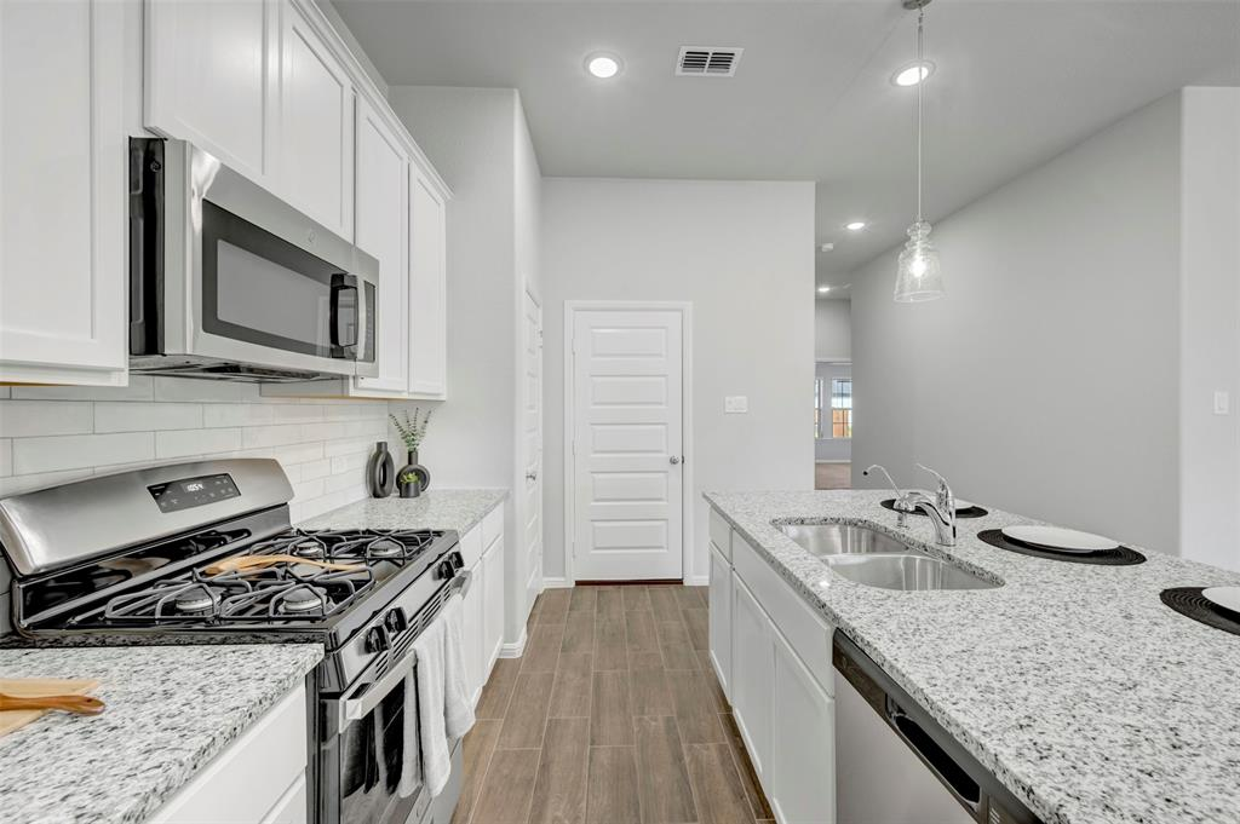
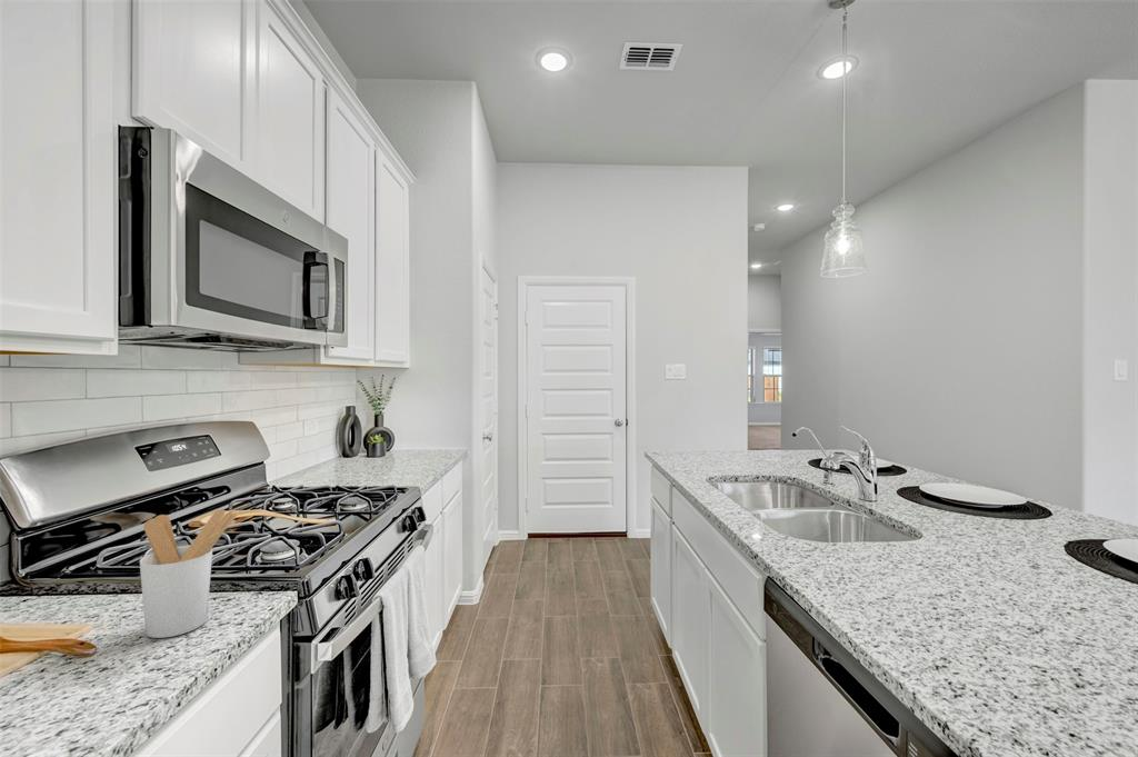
+ utensil holder (192, 567)
